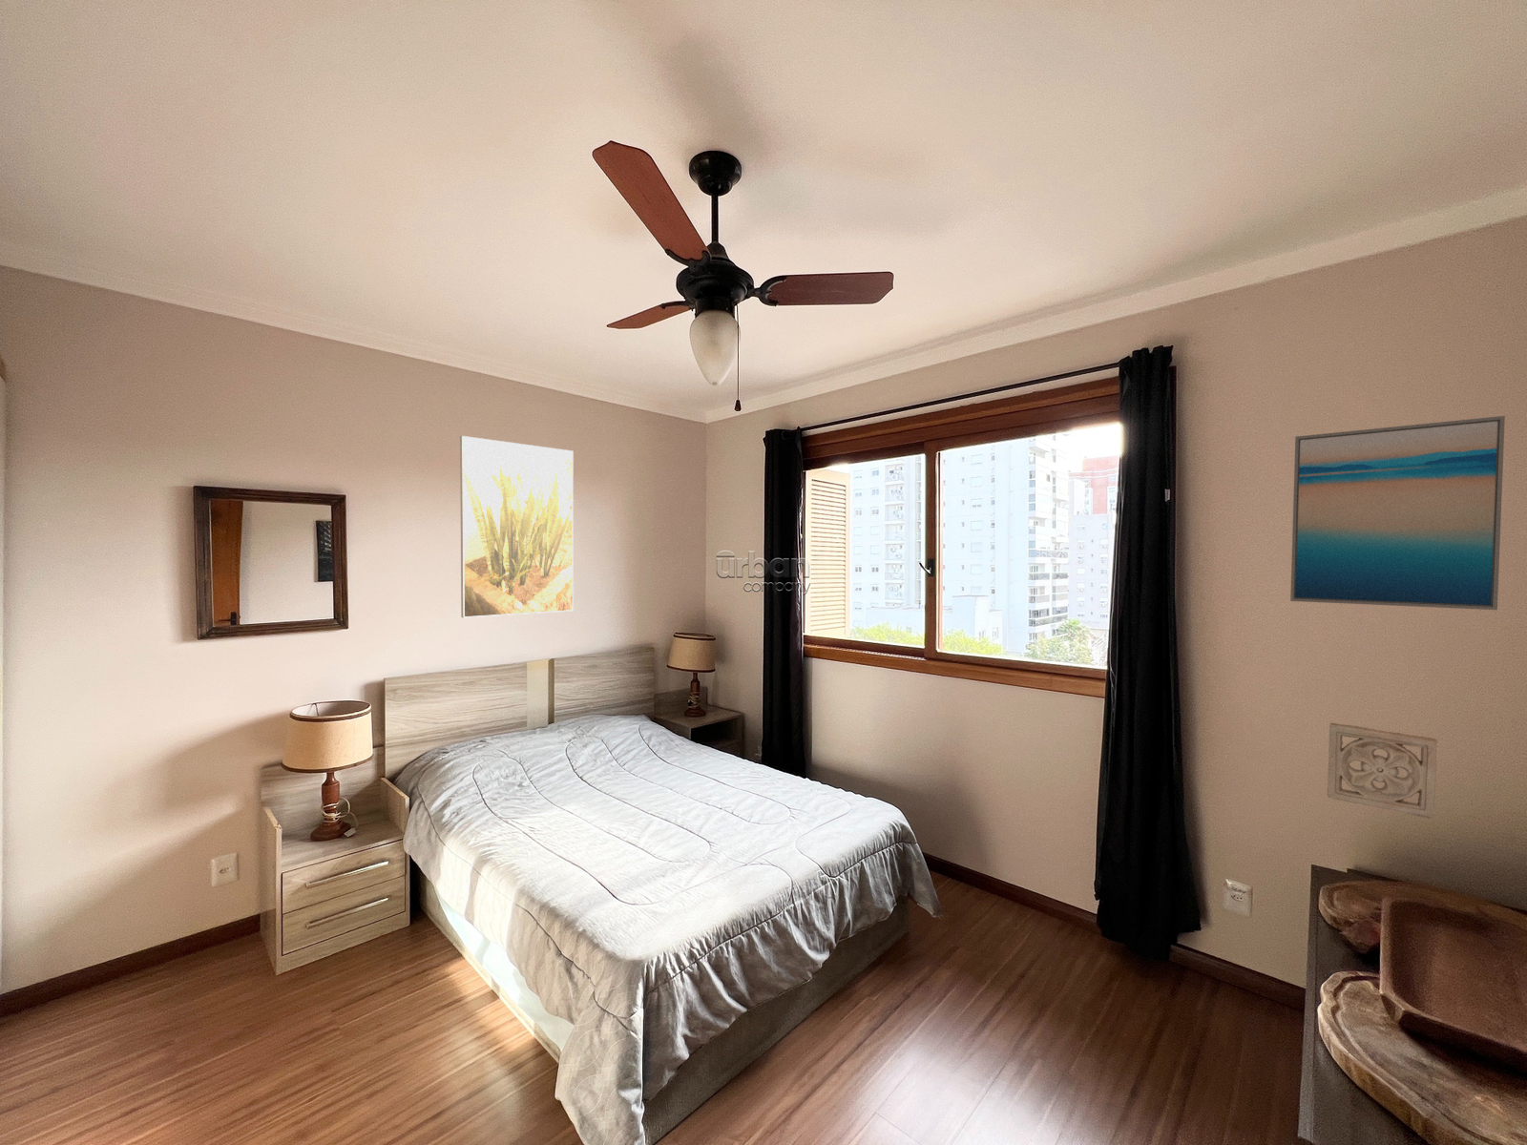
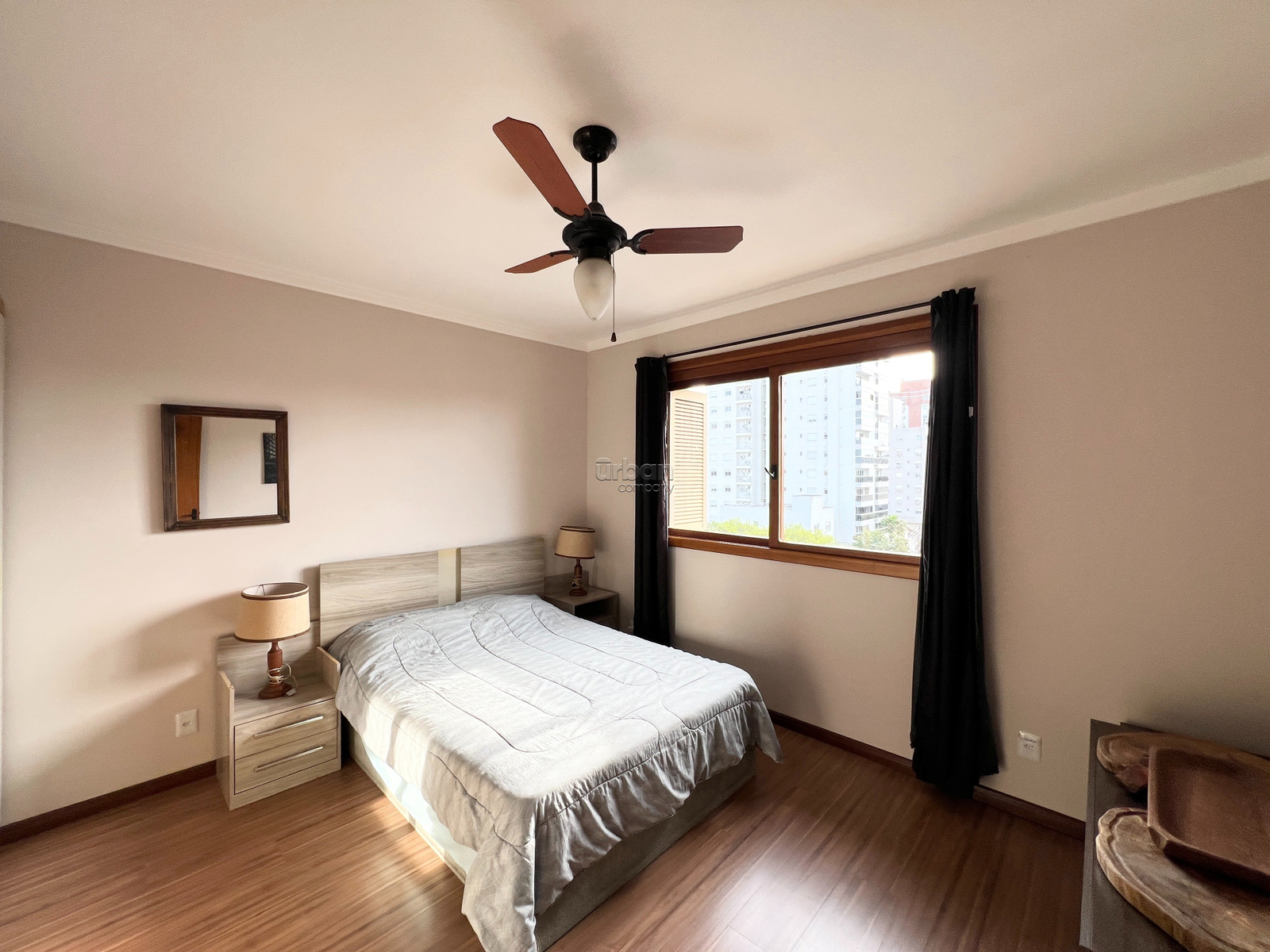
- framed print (521, 529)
- wall ornament (1378, 769)
- wall art (1388, 516)
